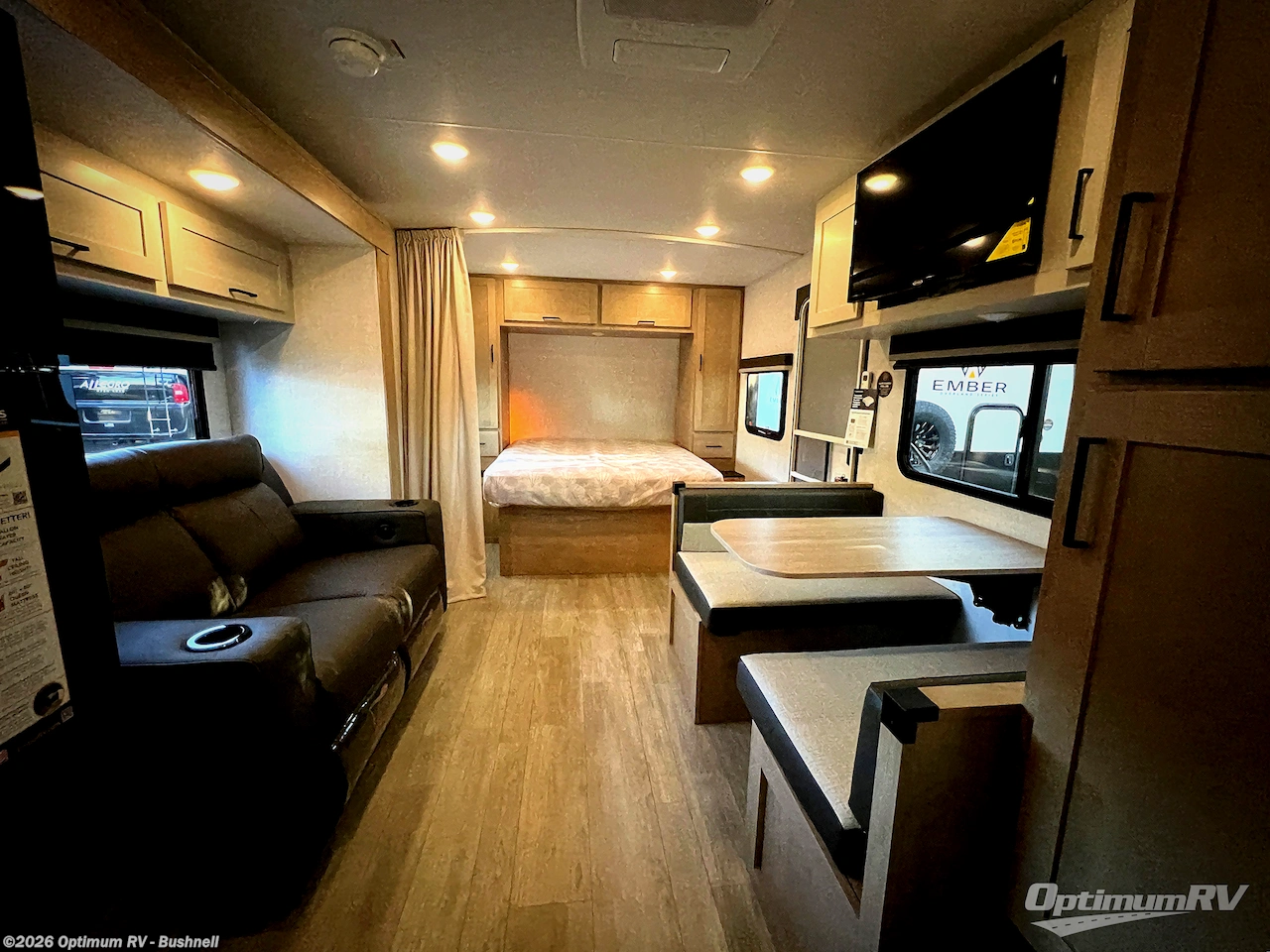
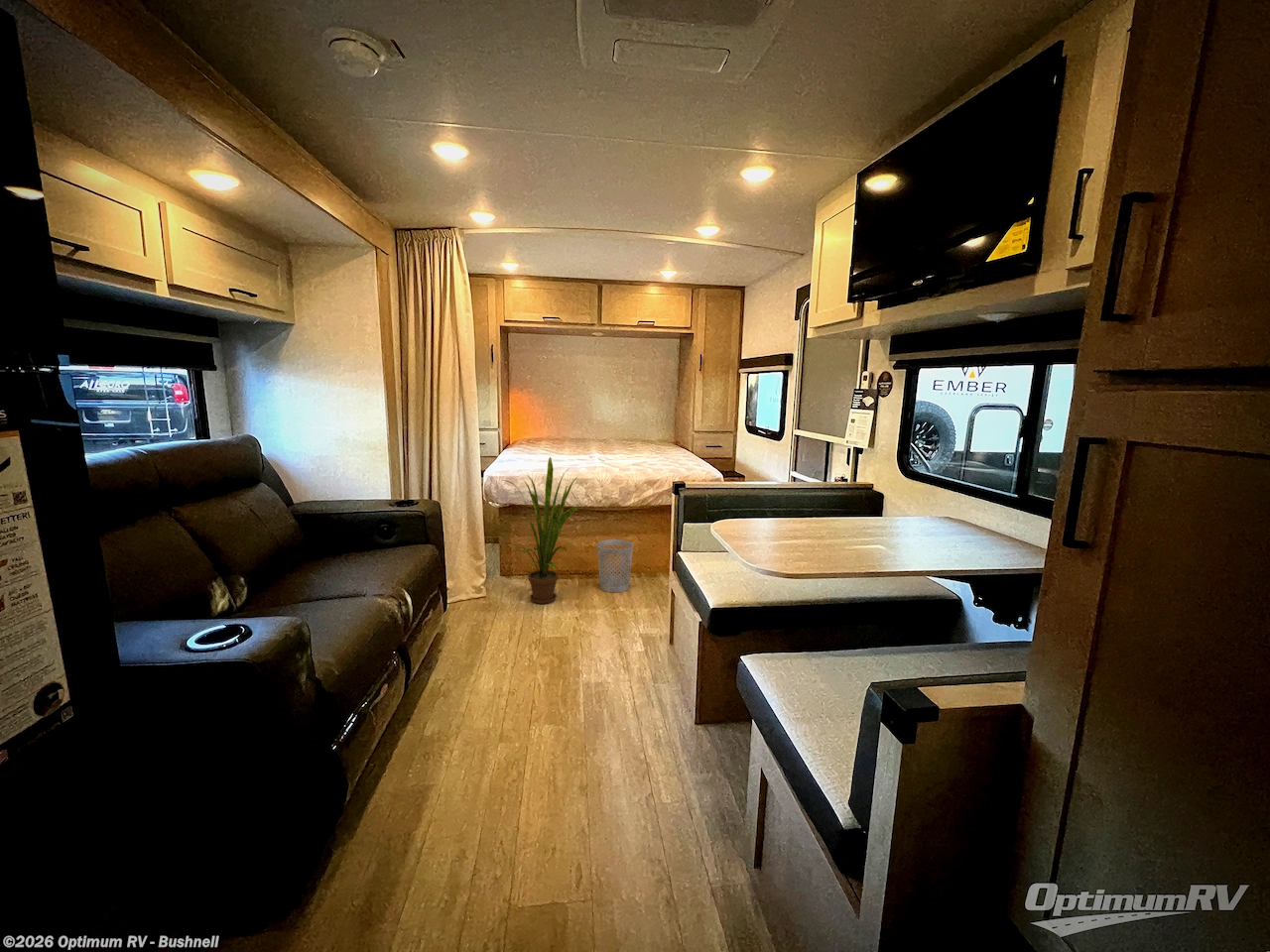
+ wastebasket (614, 565)
+ house plant (541, 530)
